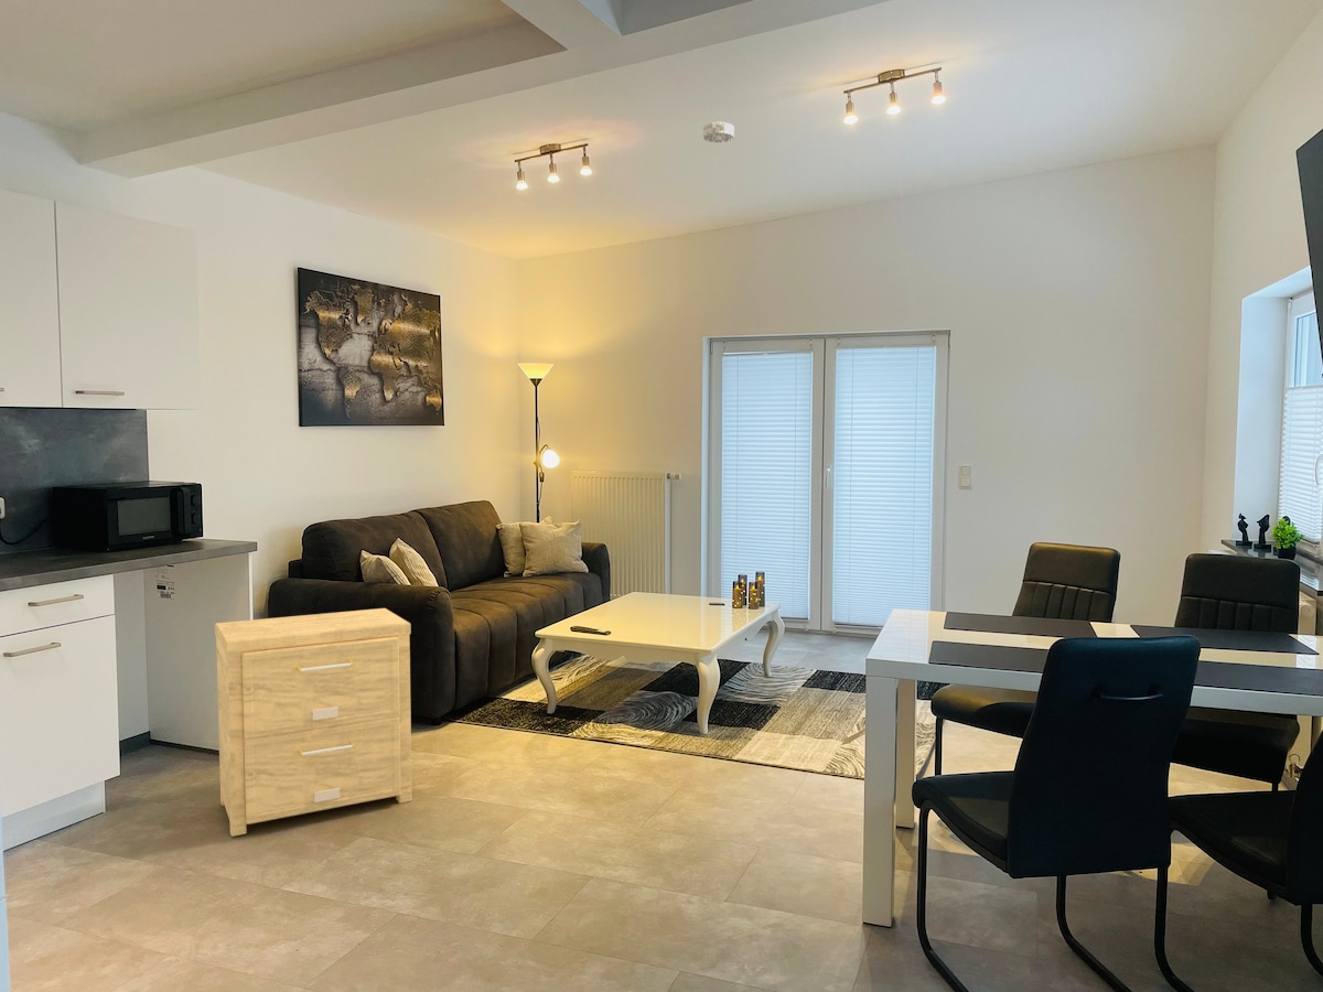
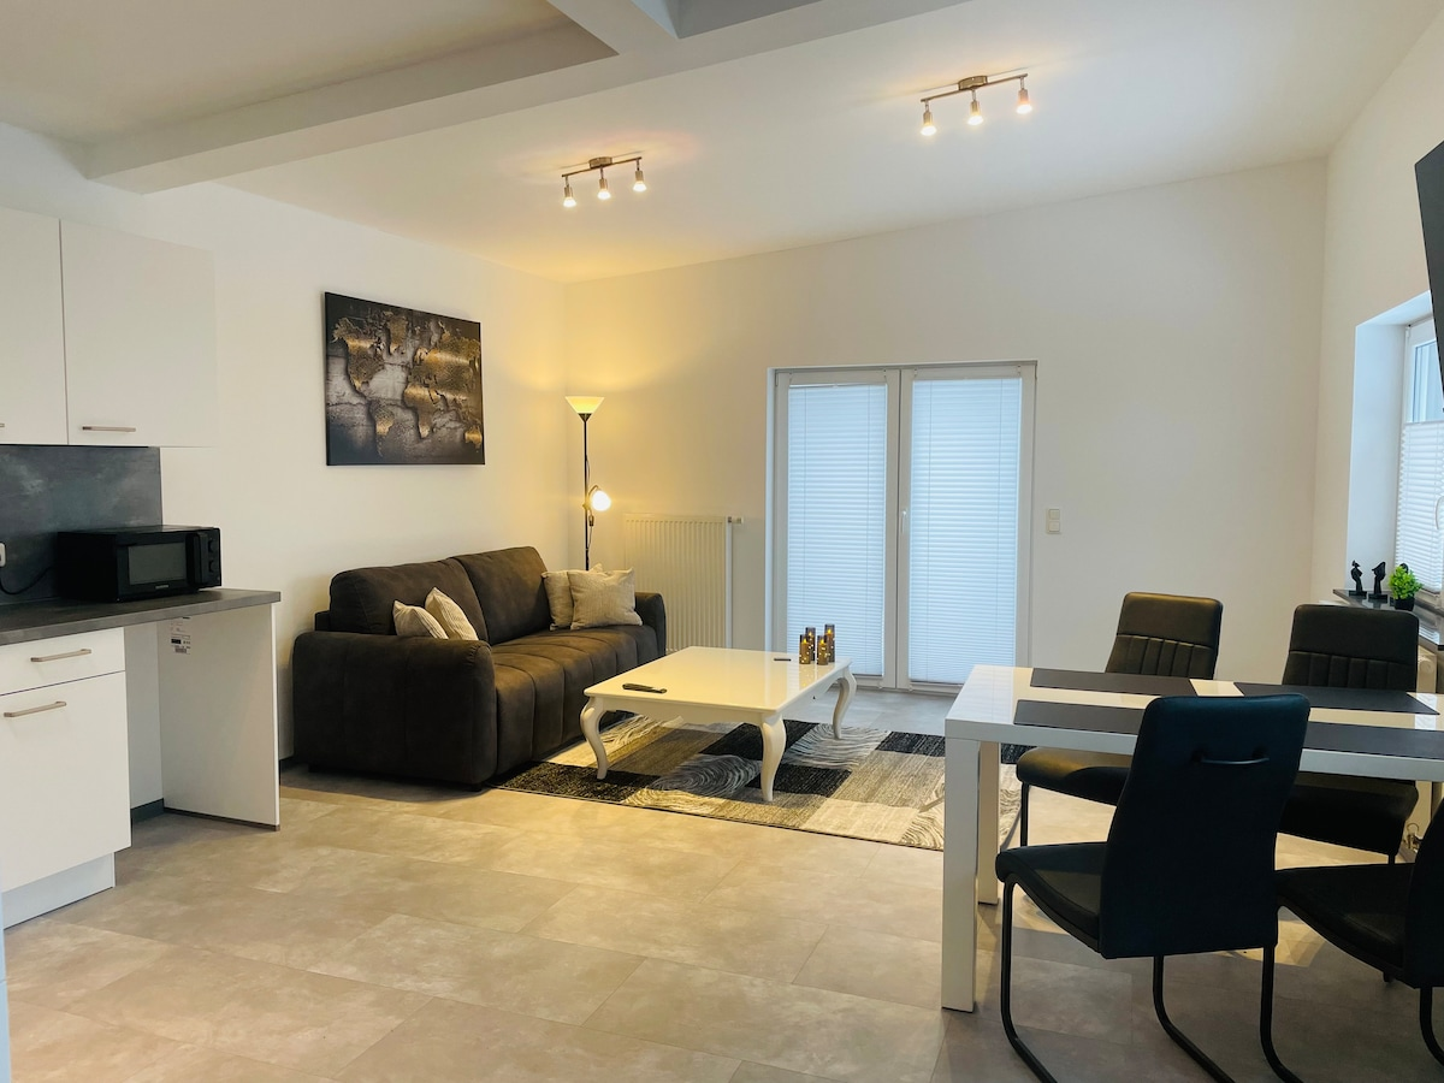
- smoke detector (718, 131)
- side table (315, 714)
